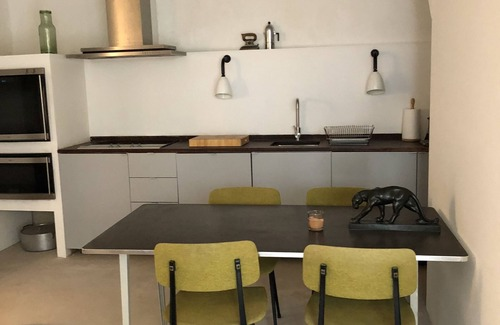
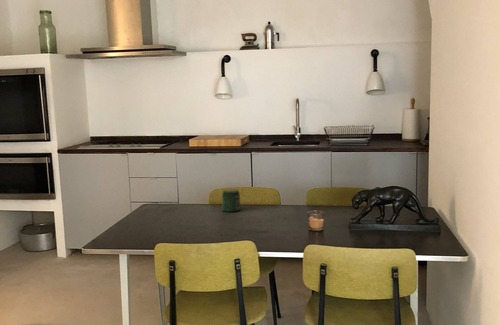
+ jar (231, 200)
